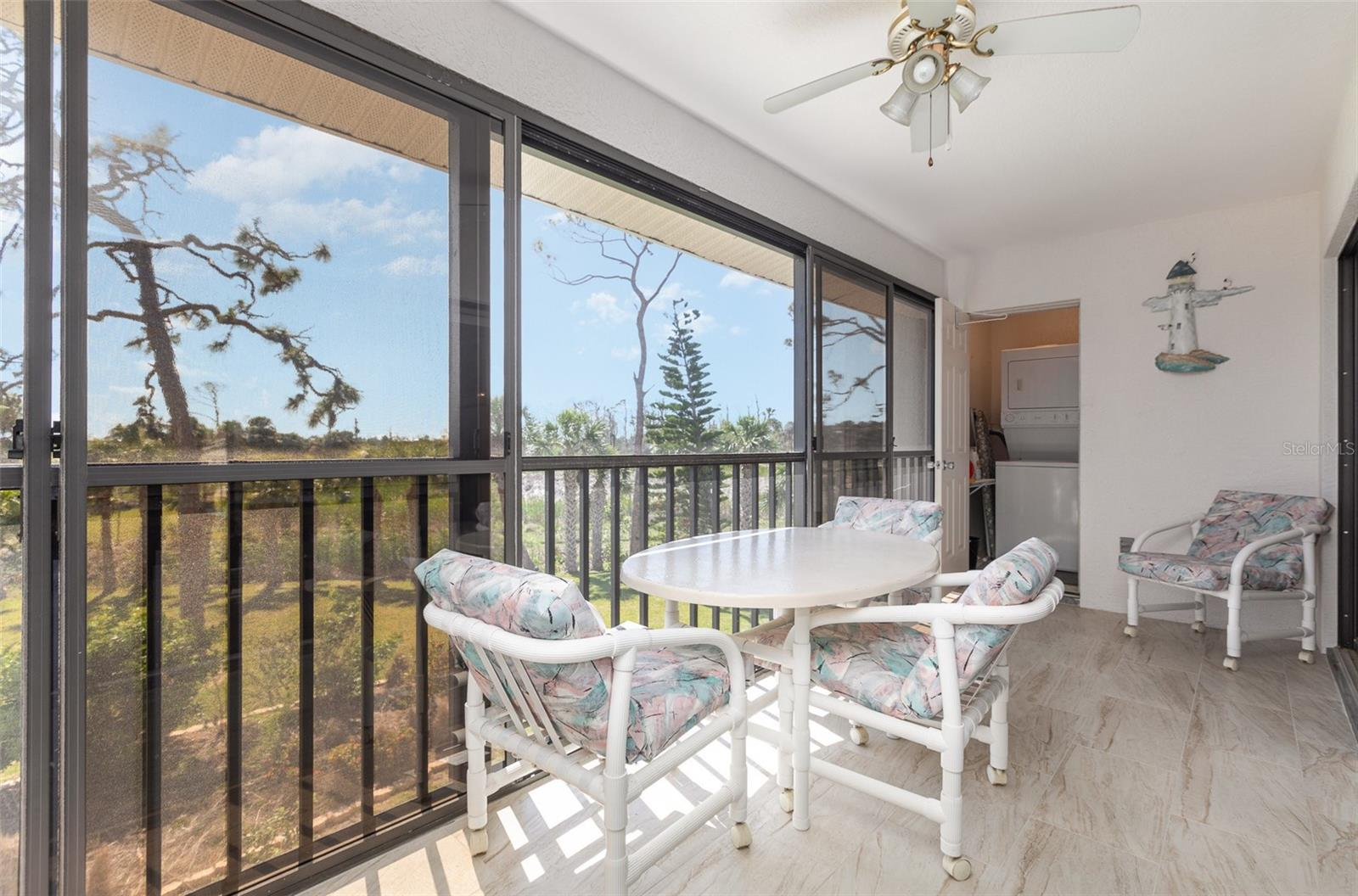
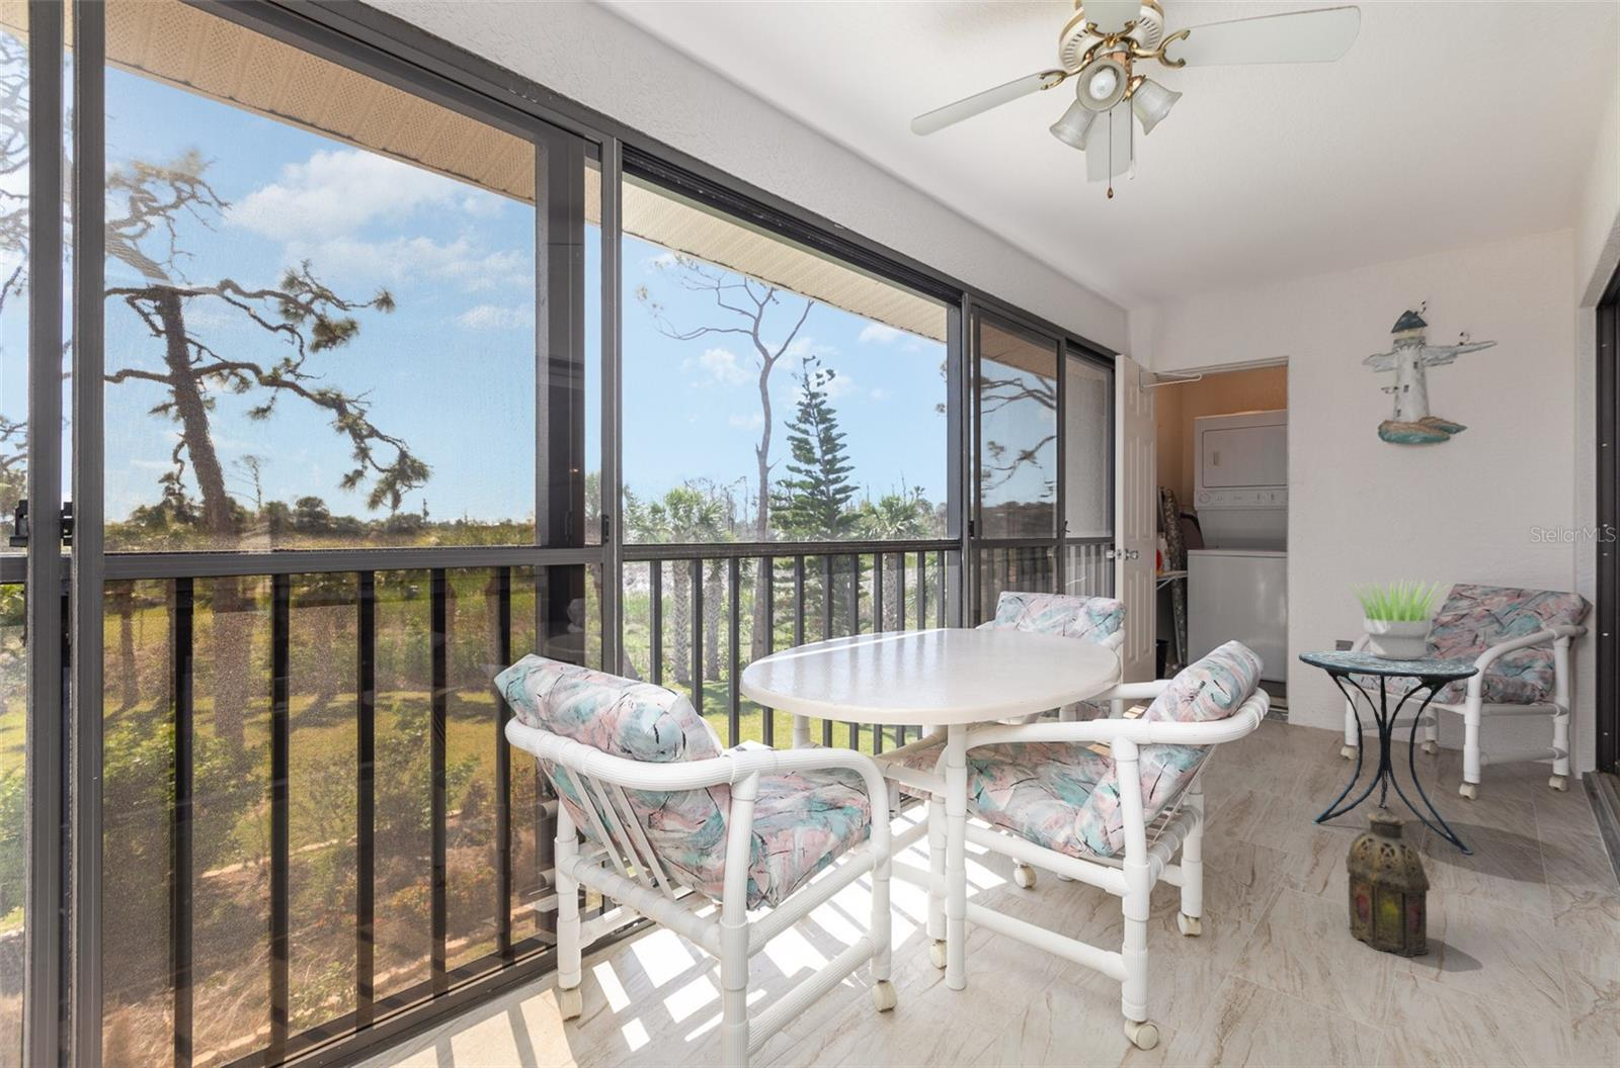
+ potted plant (1398, 619)
+ side table (1384, 743)
+ lantern (1386, 876)
